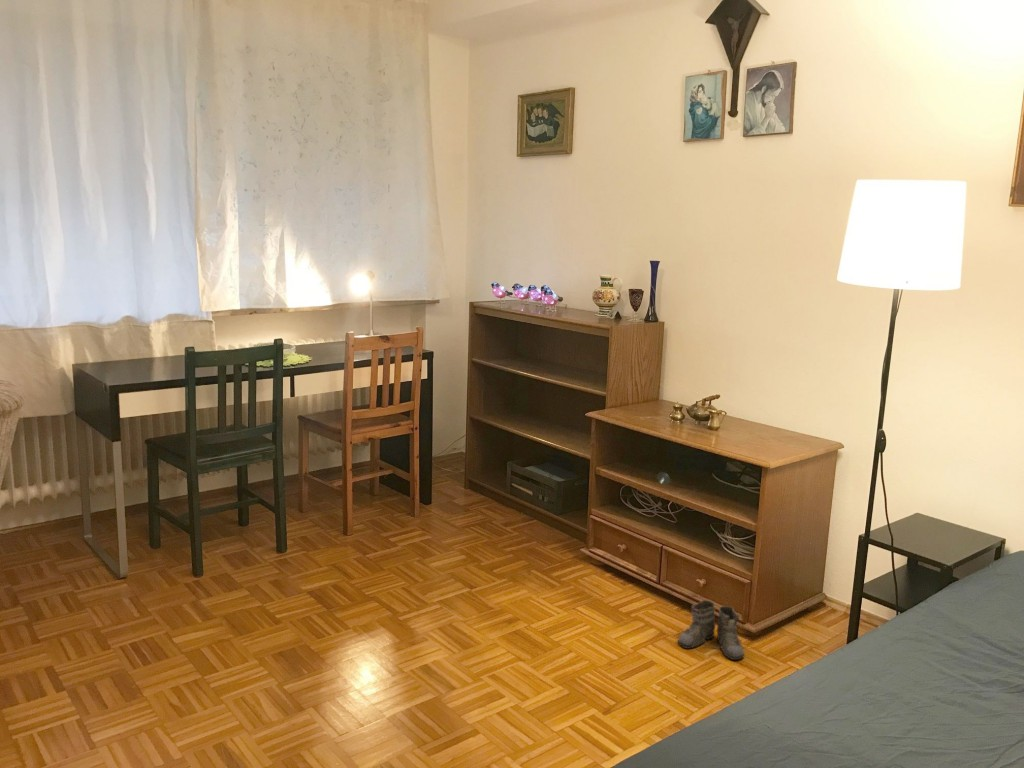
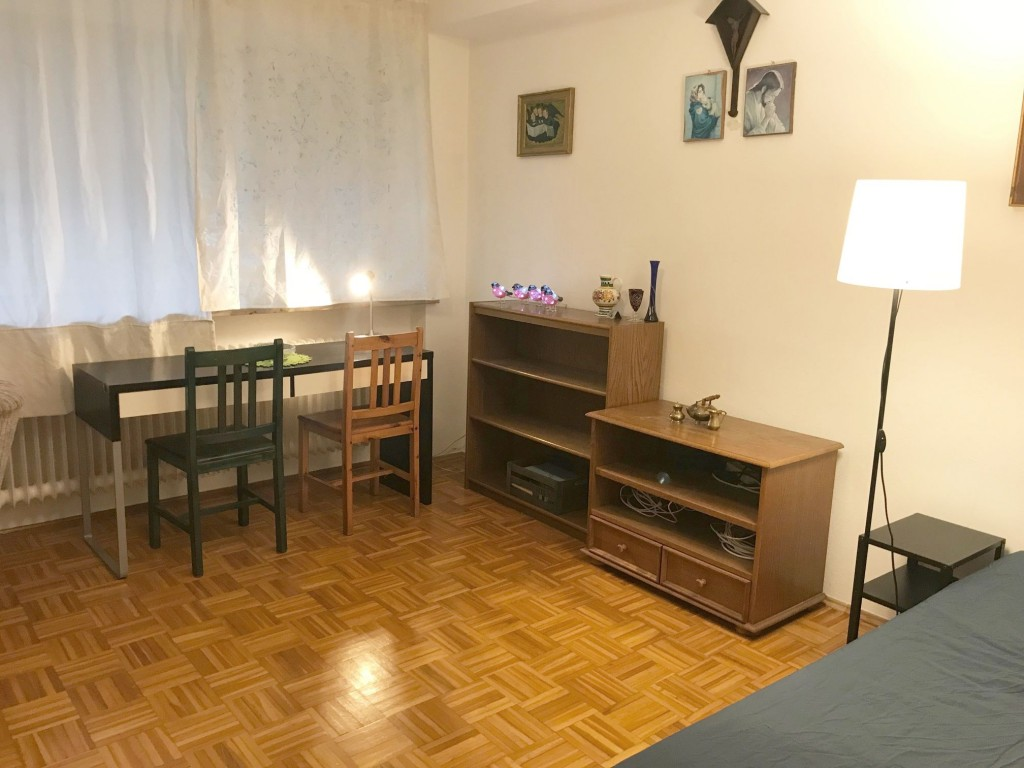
- boots (711, 627)
